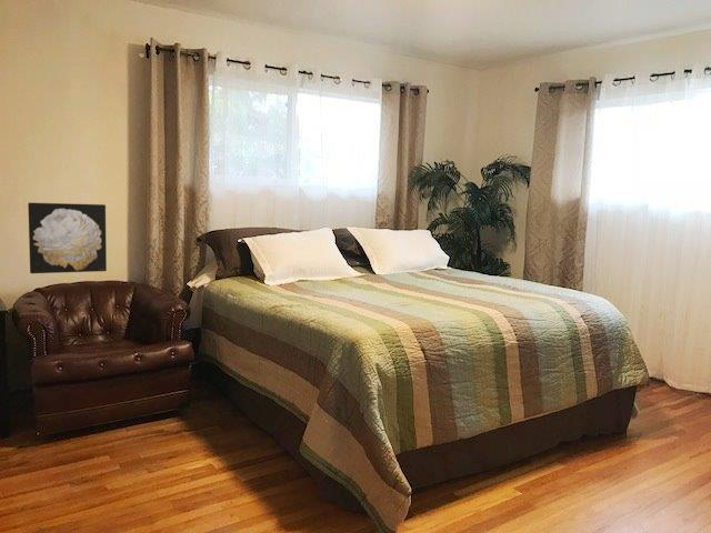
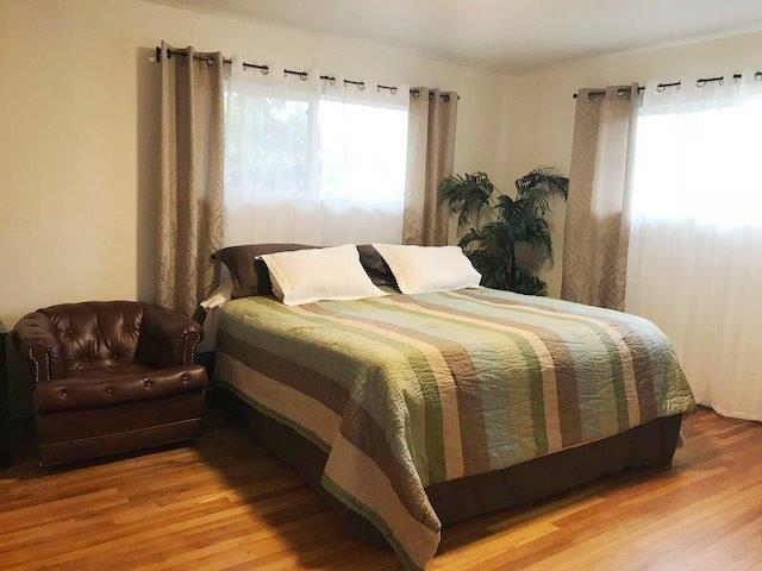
- wall art (68, 238)
